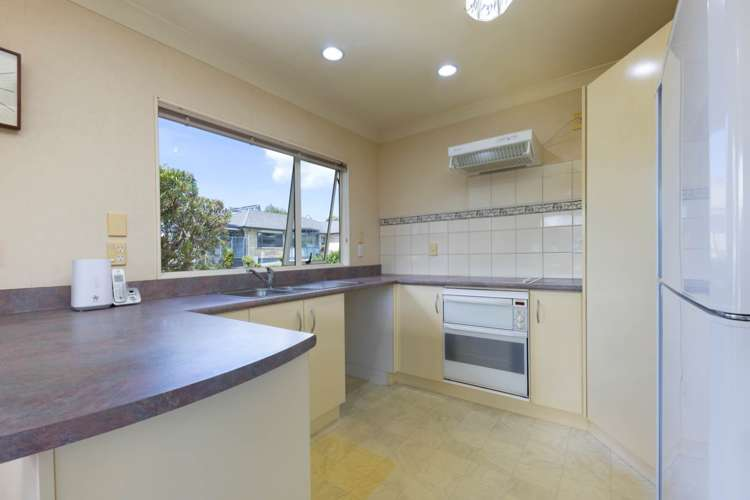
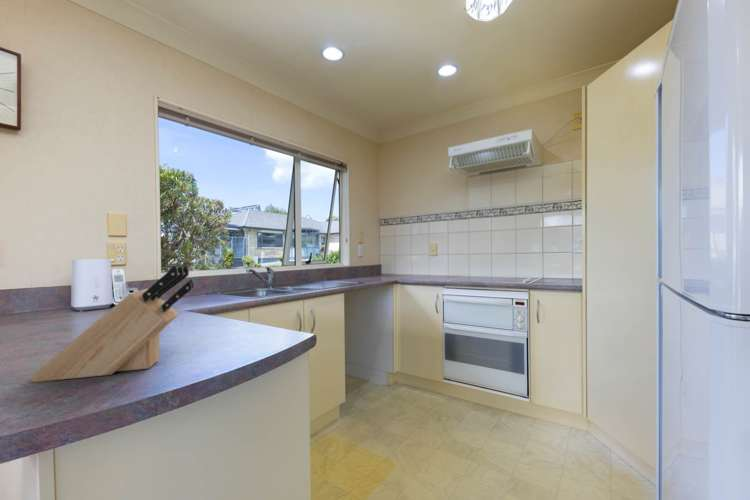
+ knife block (123, 316)
